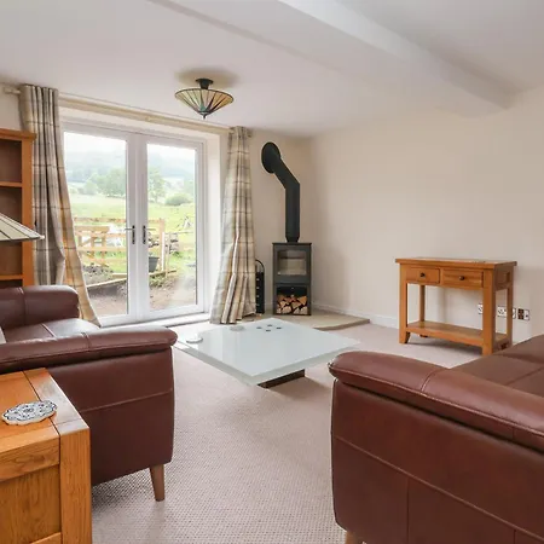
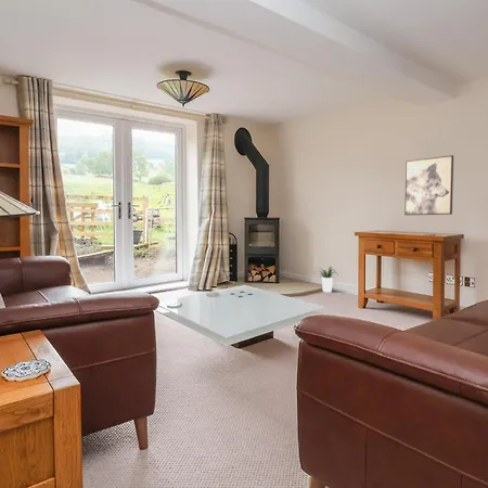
+ potted plant (328, 279)
+ wall art (427, 187)
